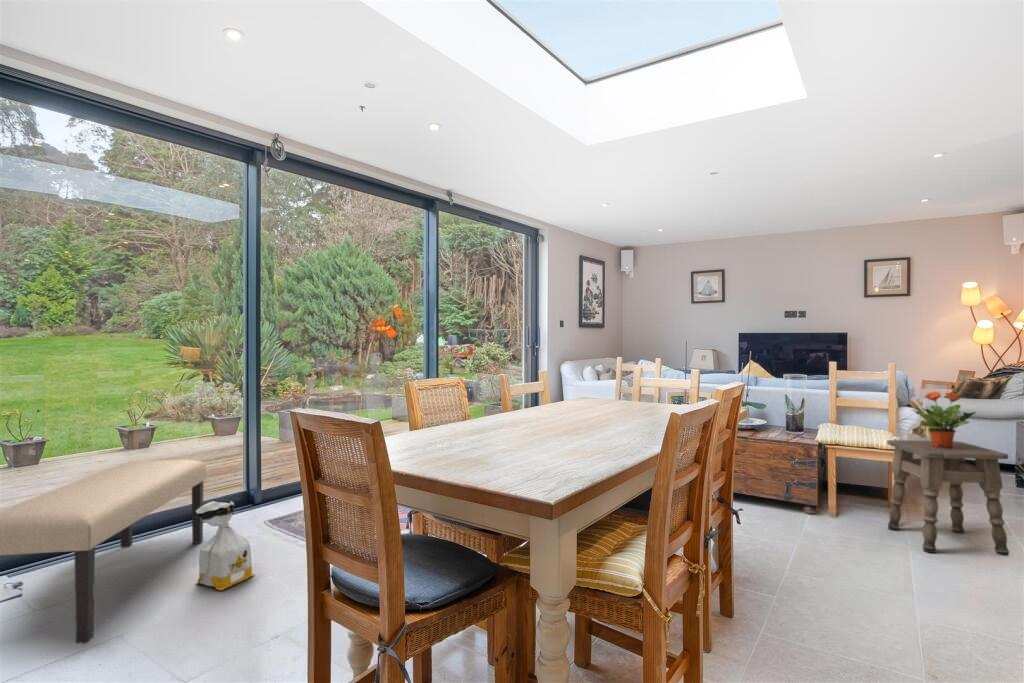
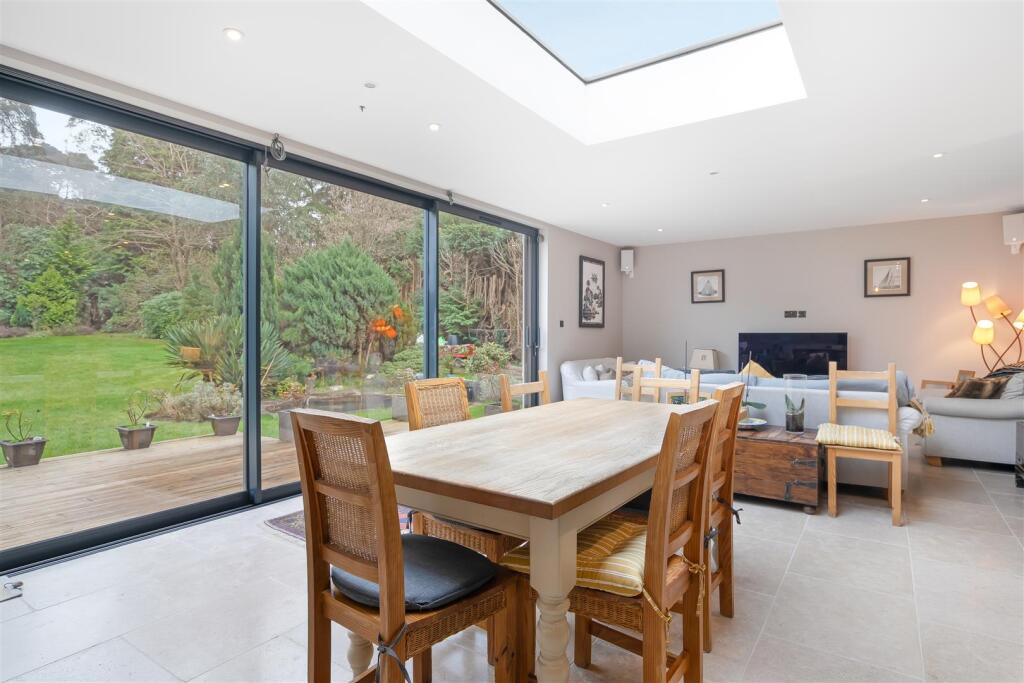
- side table (949, 493)
- bench (109, 533)
- potted plant (943, 418)
- bag (223, 539)
